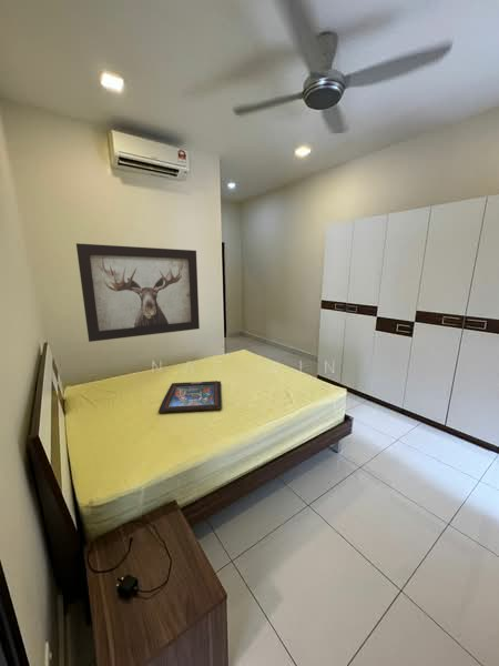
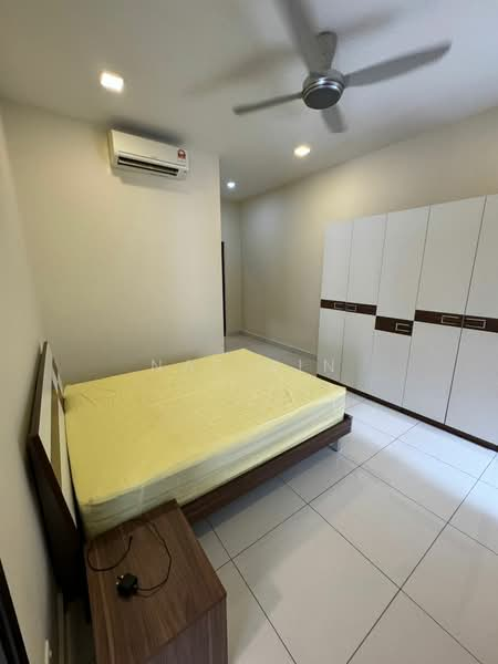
- tray (193, 394)
- wall art (146, 292)
